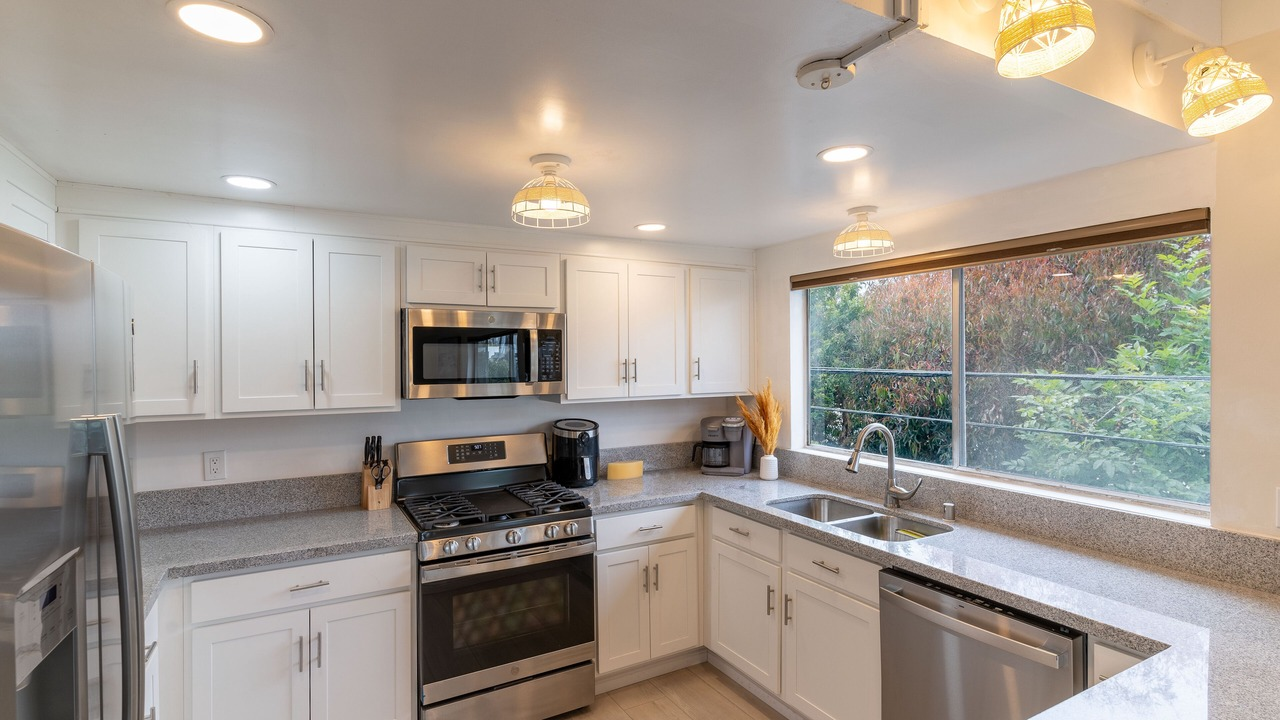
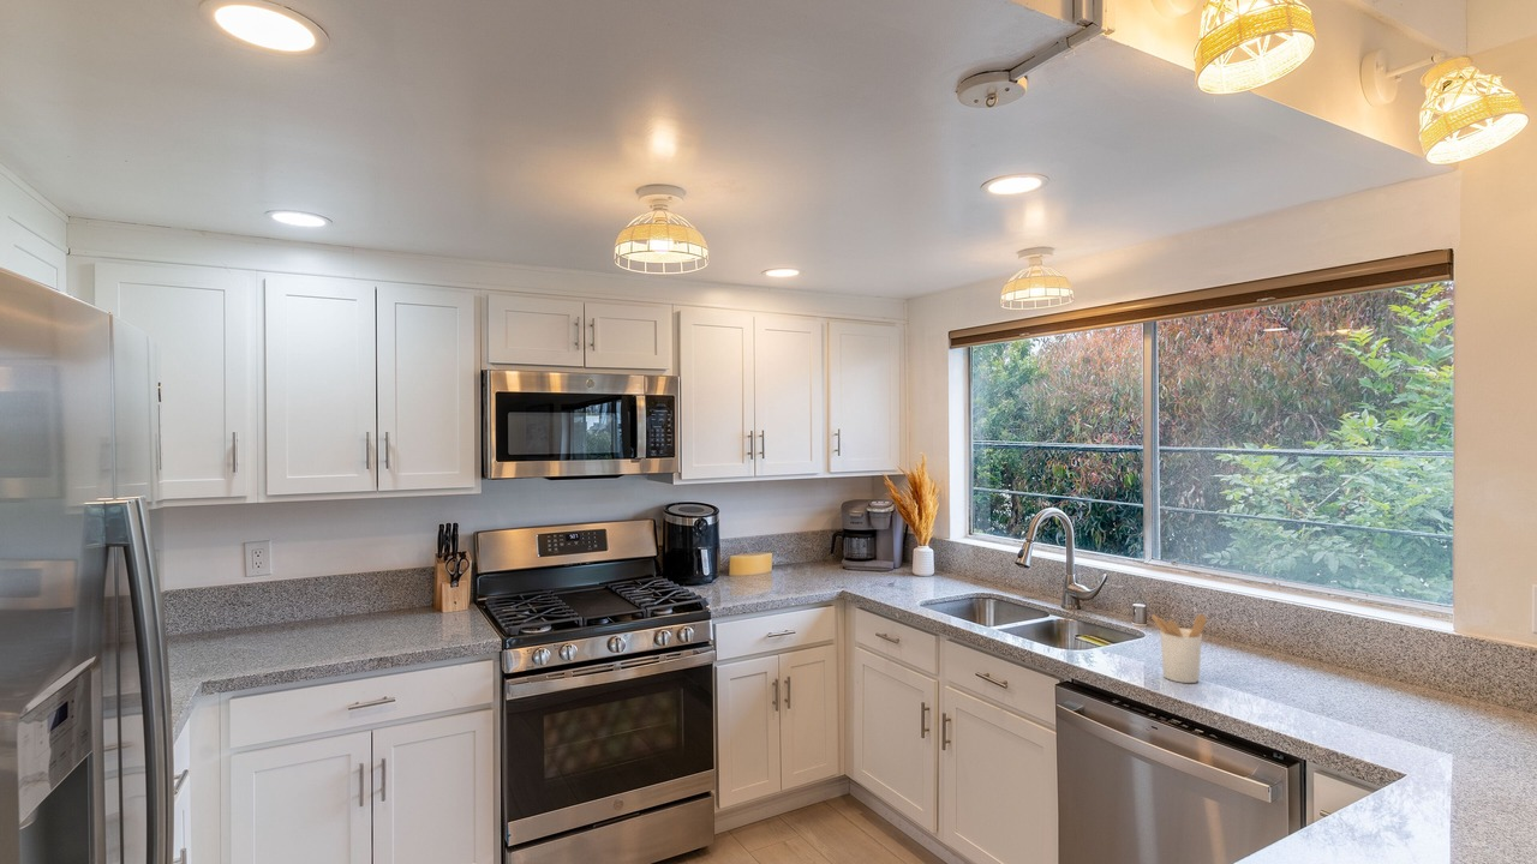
+ utensil holder (1176, 646)
